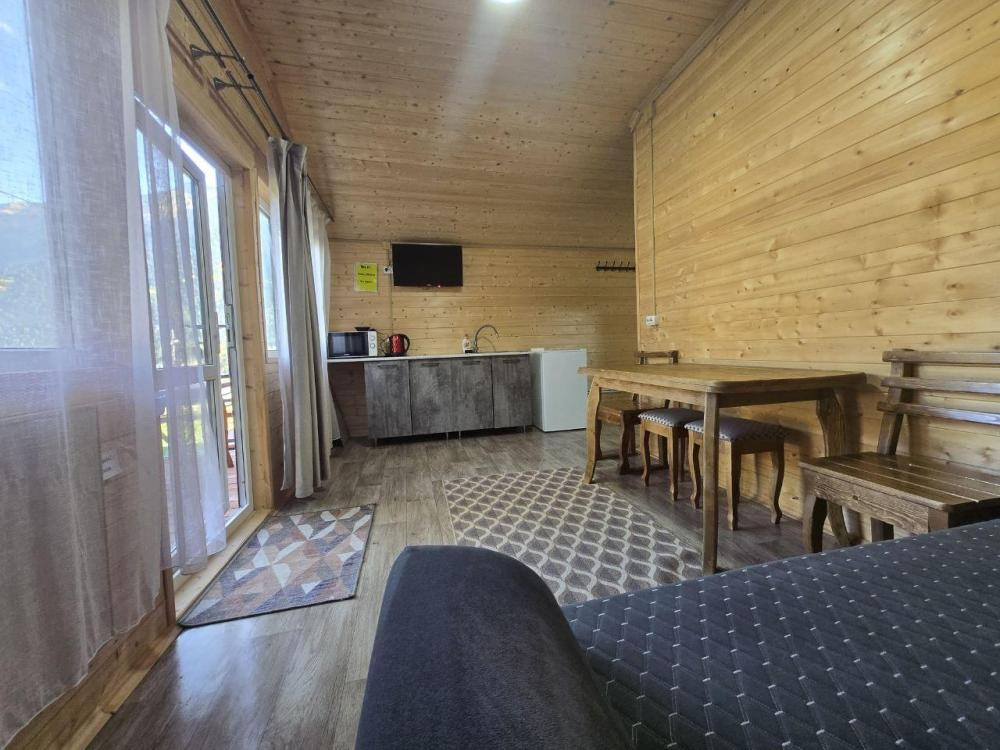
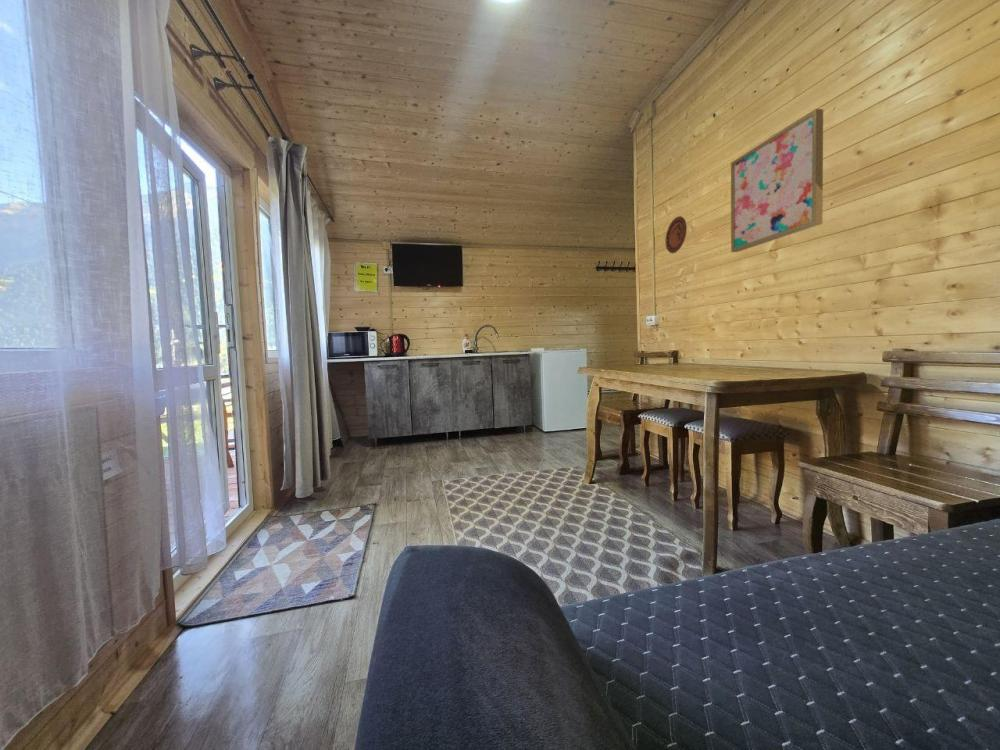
+ wall art (771, 189)
+ decorative plate (676, 235)
